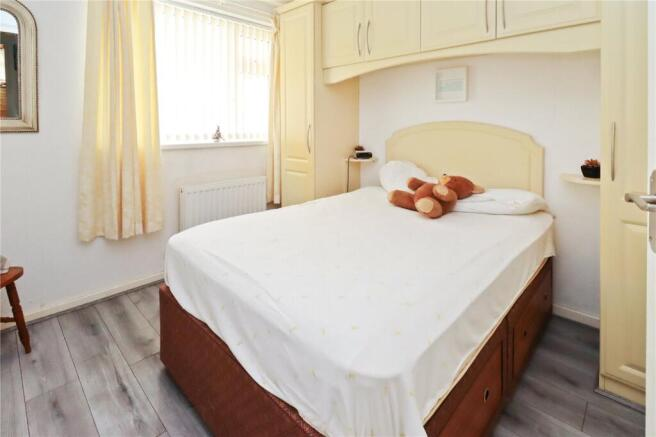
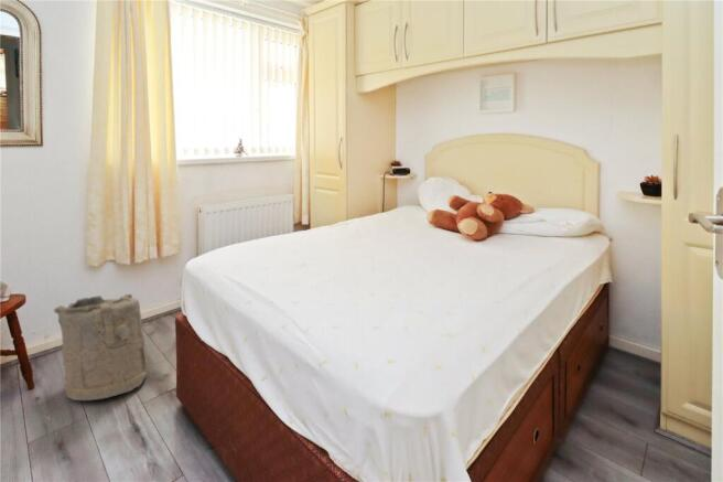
+ laundry hamper (108, 340)
